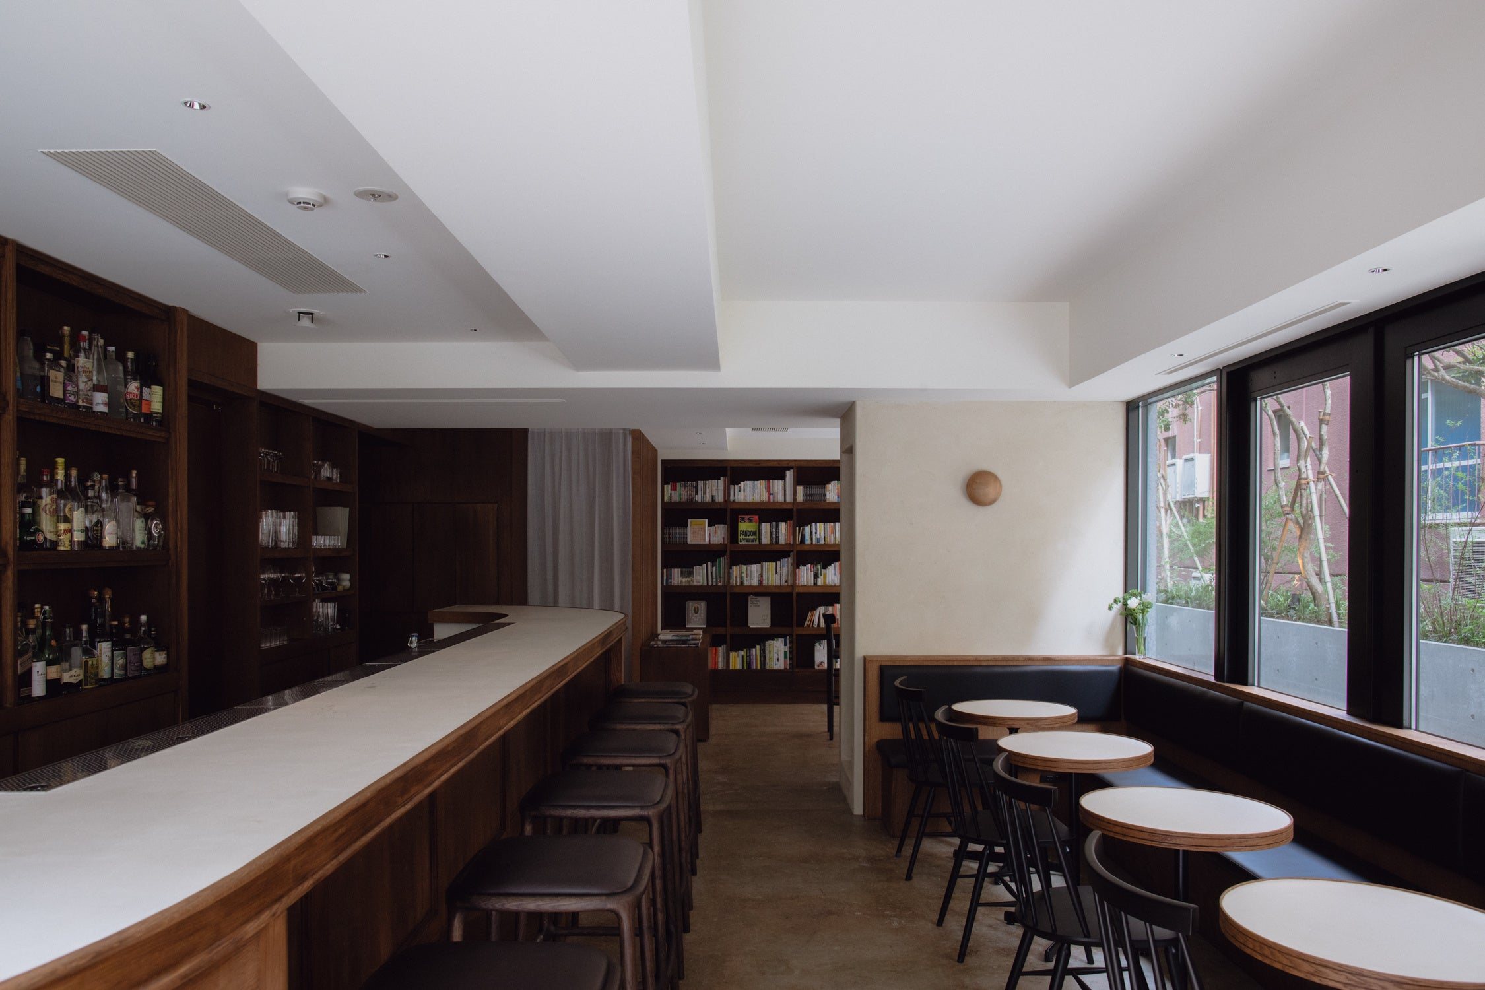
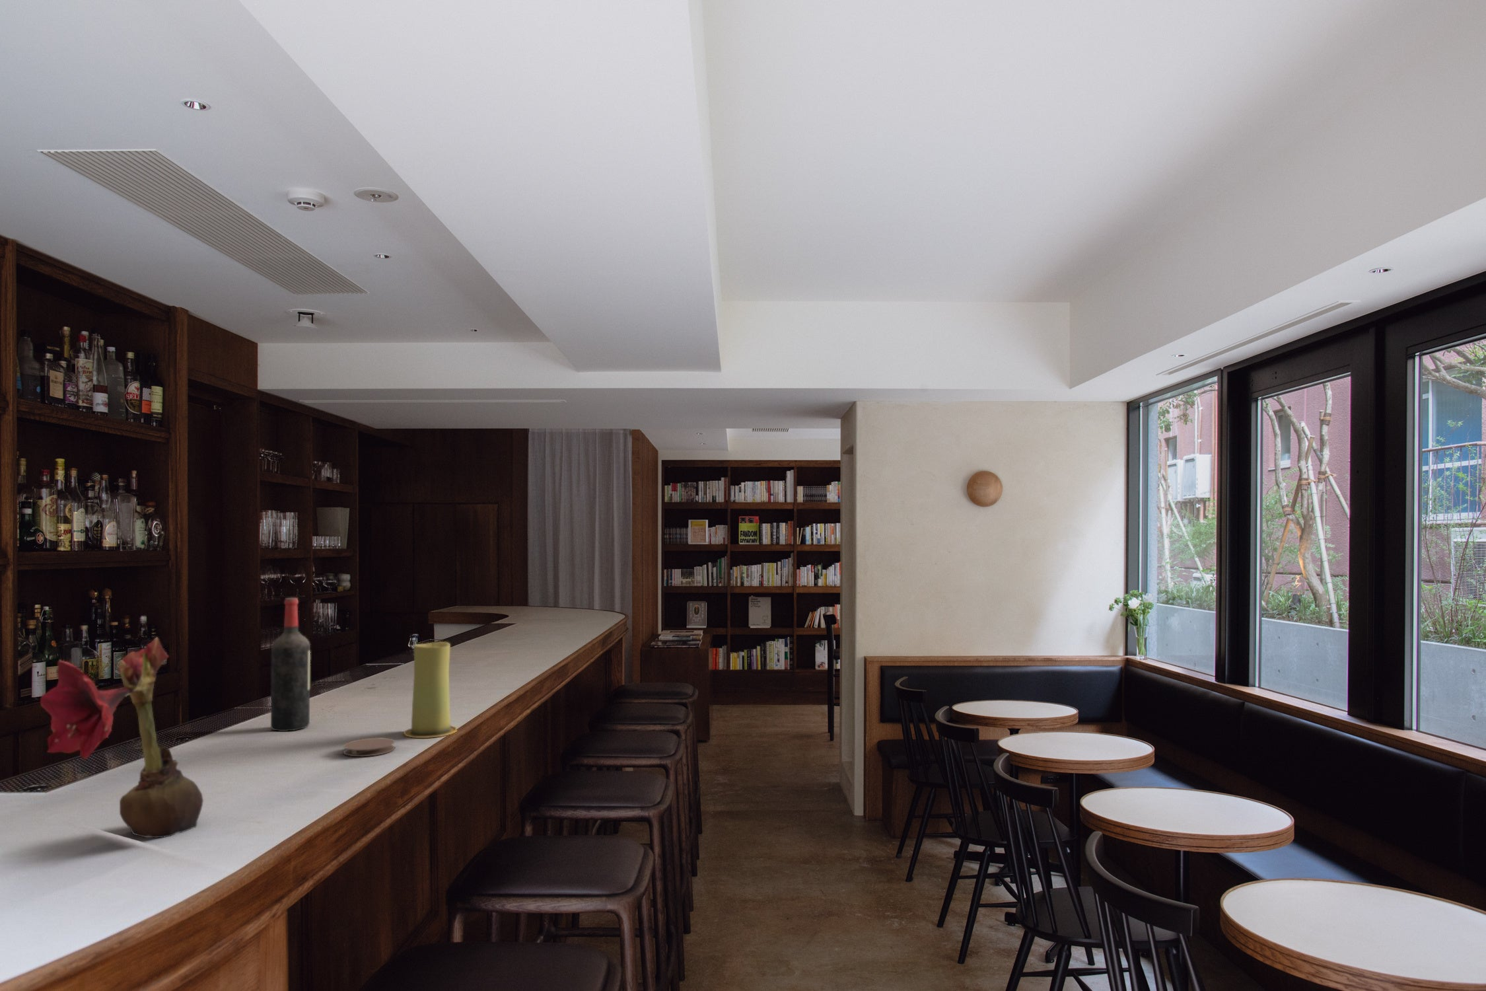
+ coaster (369, 747)
+ candle (430, 687)
+ flower (140, 737)
+ wine bottle (291, 663)
